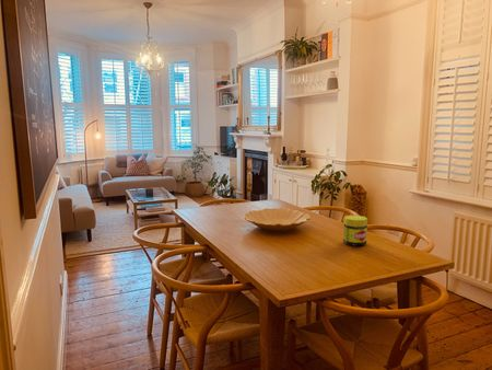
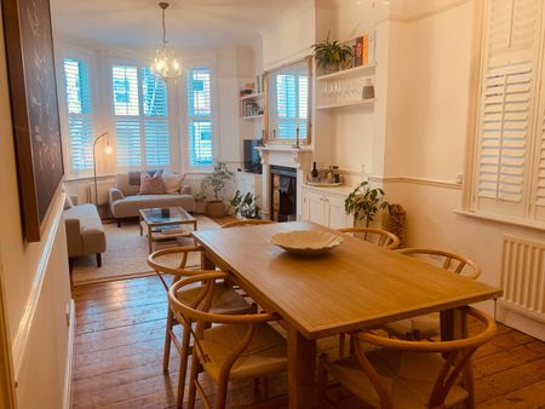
- jar (354, 230)
